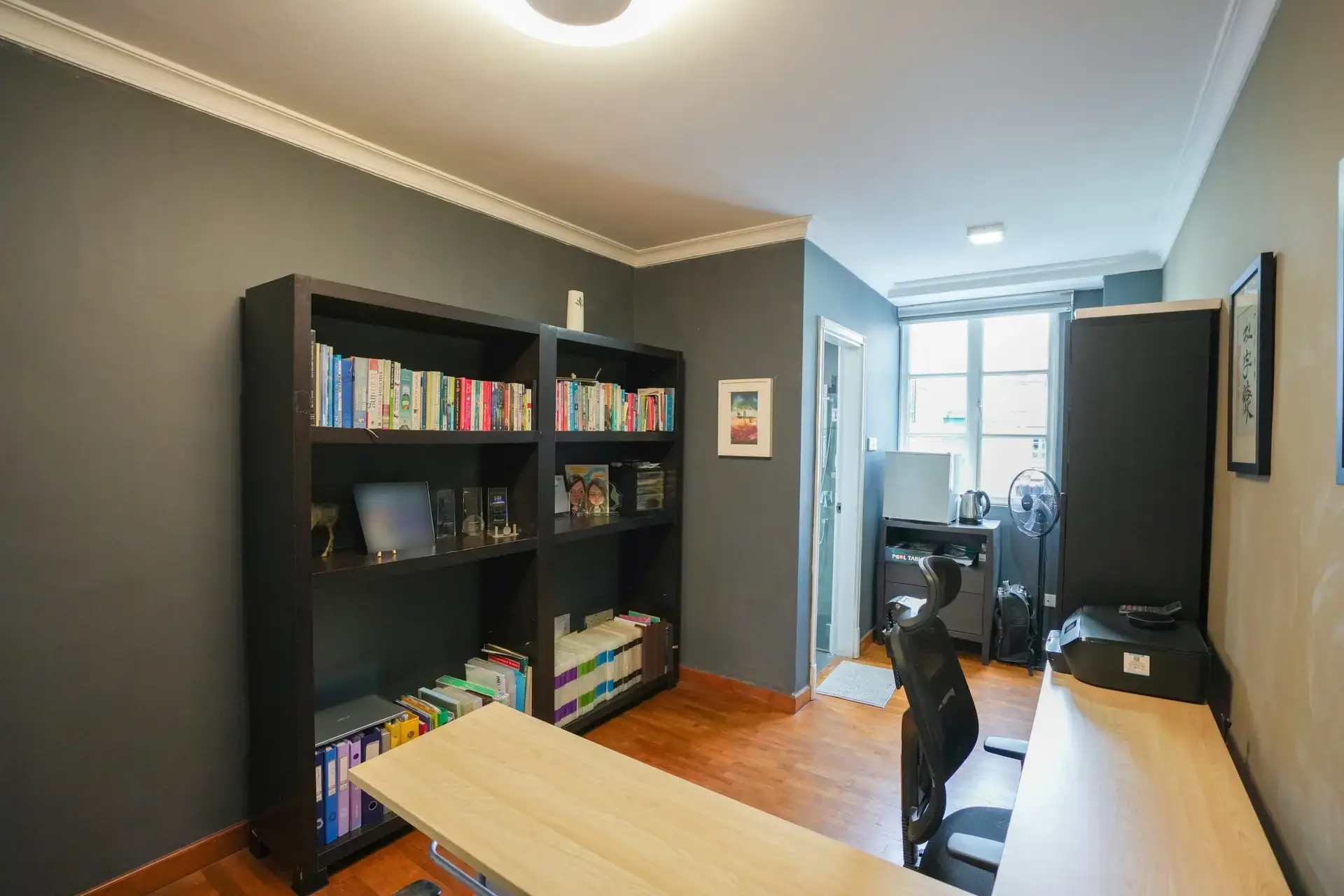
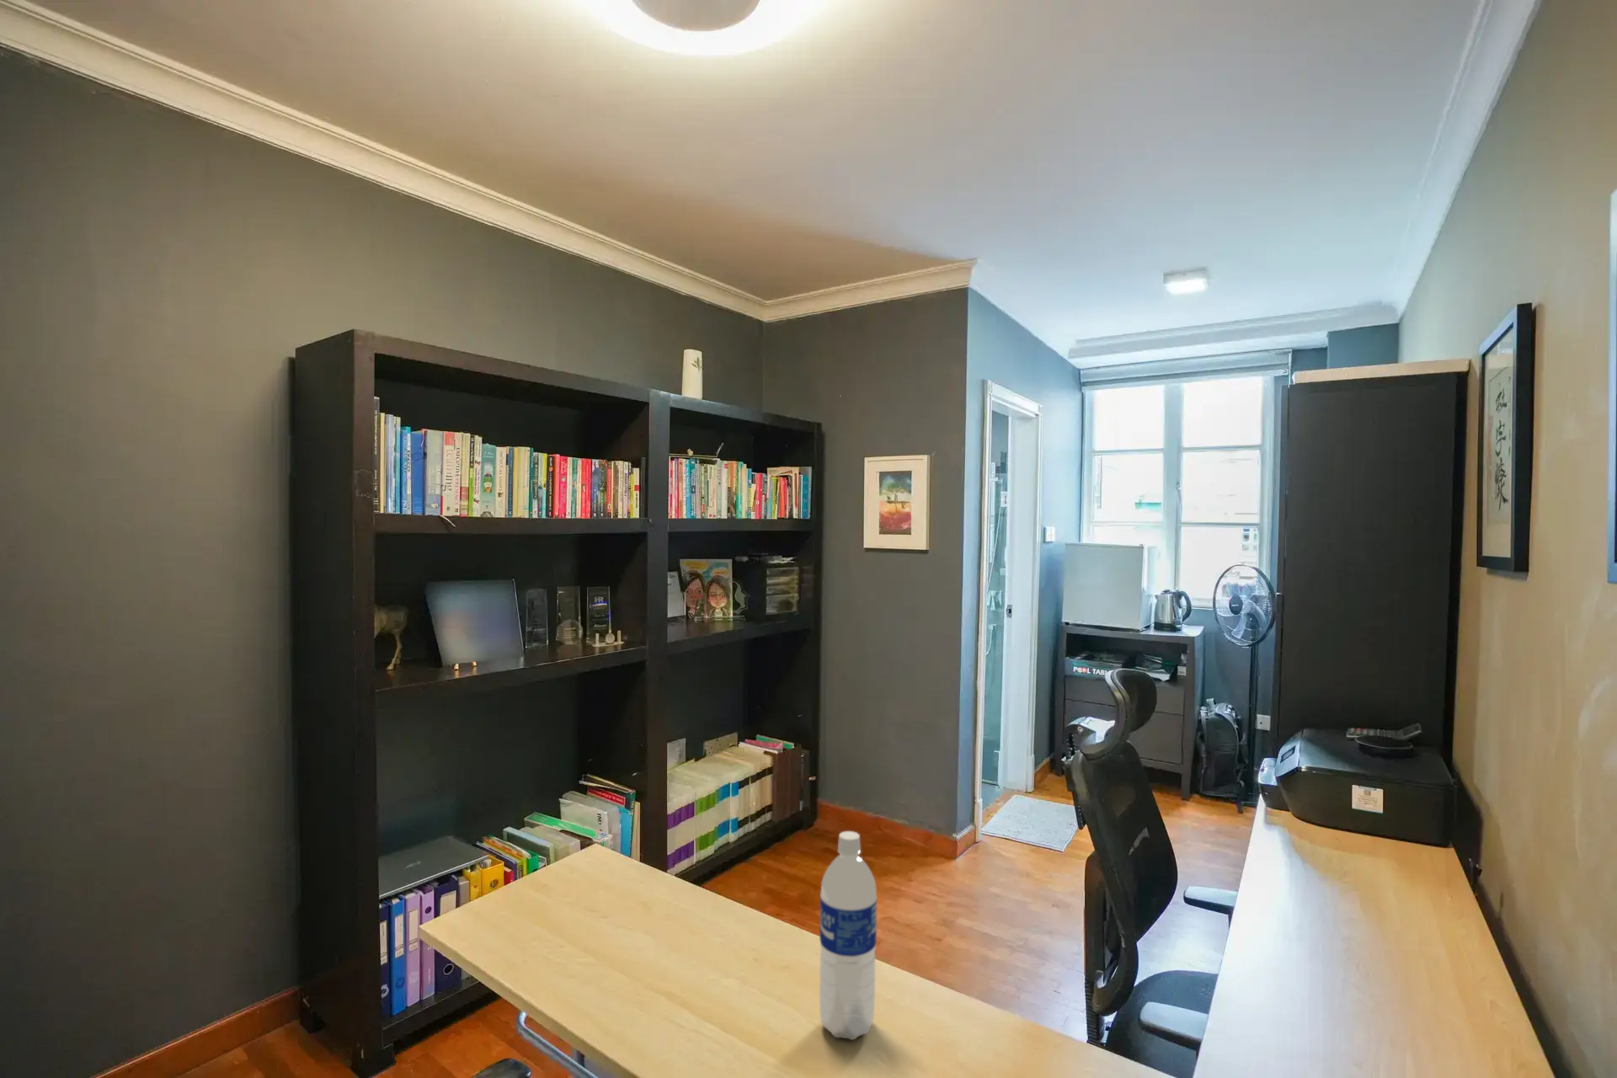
+ water bottle (848, 931)
